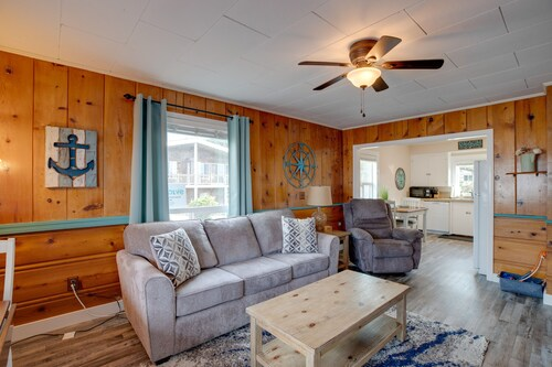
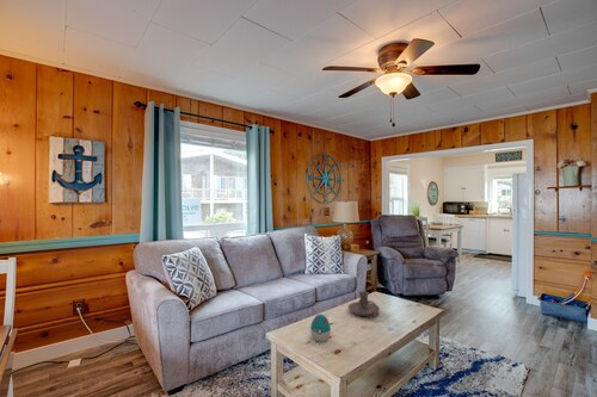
+ decorative egg (320, 327)
+ candle holder (365, 303)
